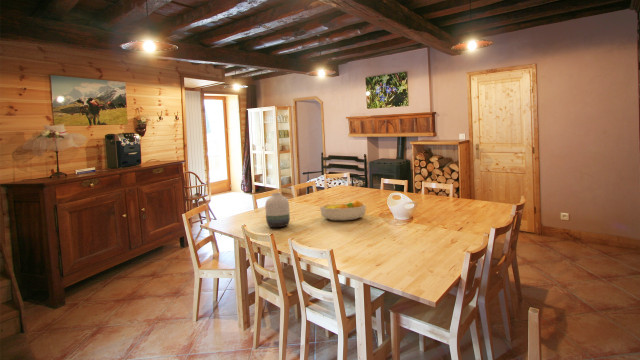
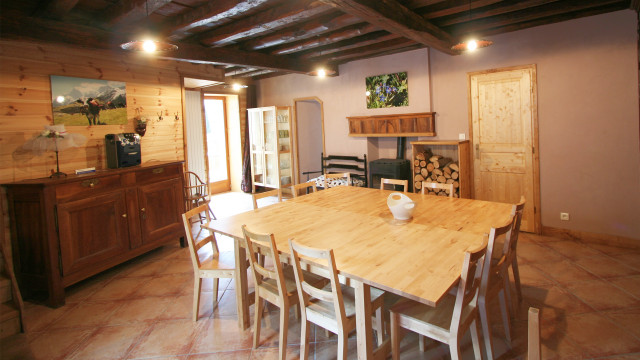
- fruit bowl (343, 209)
- vase (277, 209)
